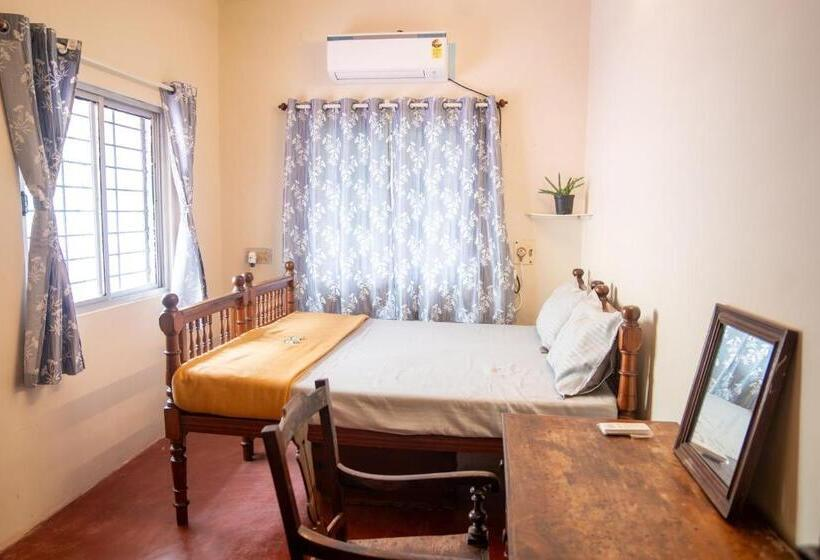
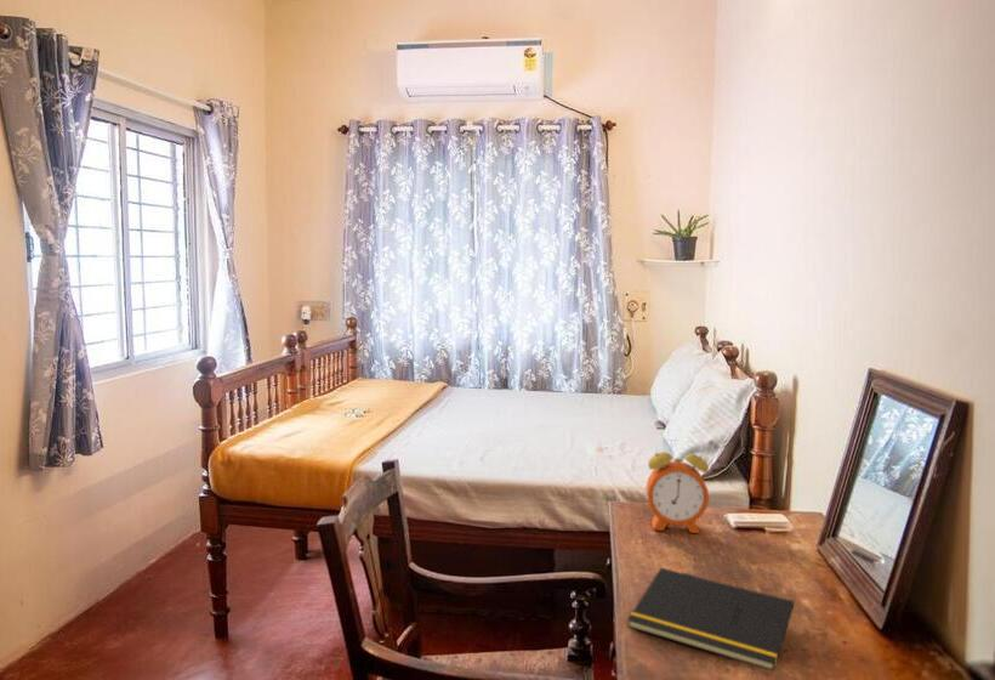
+ notepad (711, 613)
+ alarm clock (677, 483)
